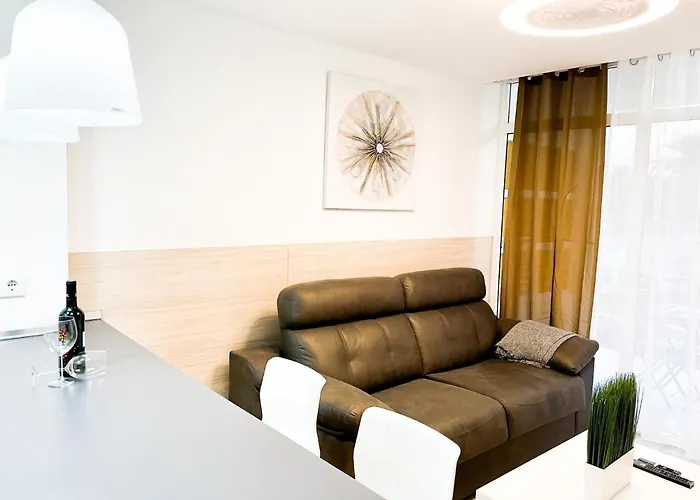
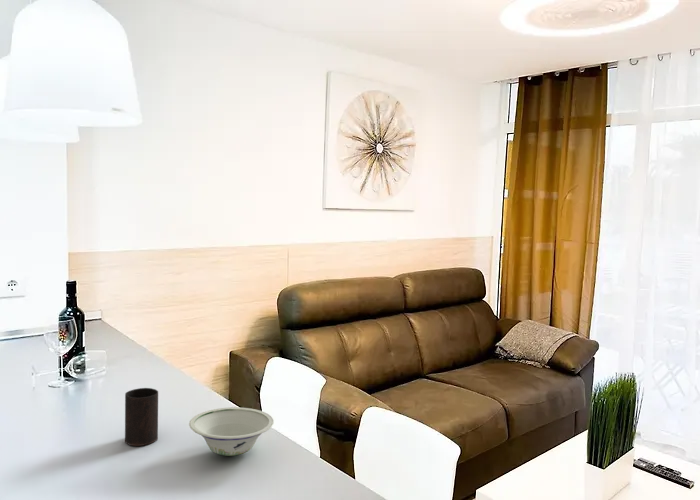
+ bowl (231, 436)
+ cup (141, 416)
